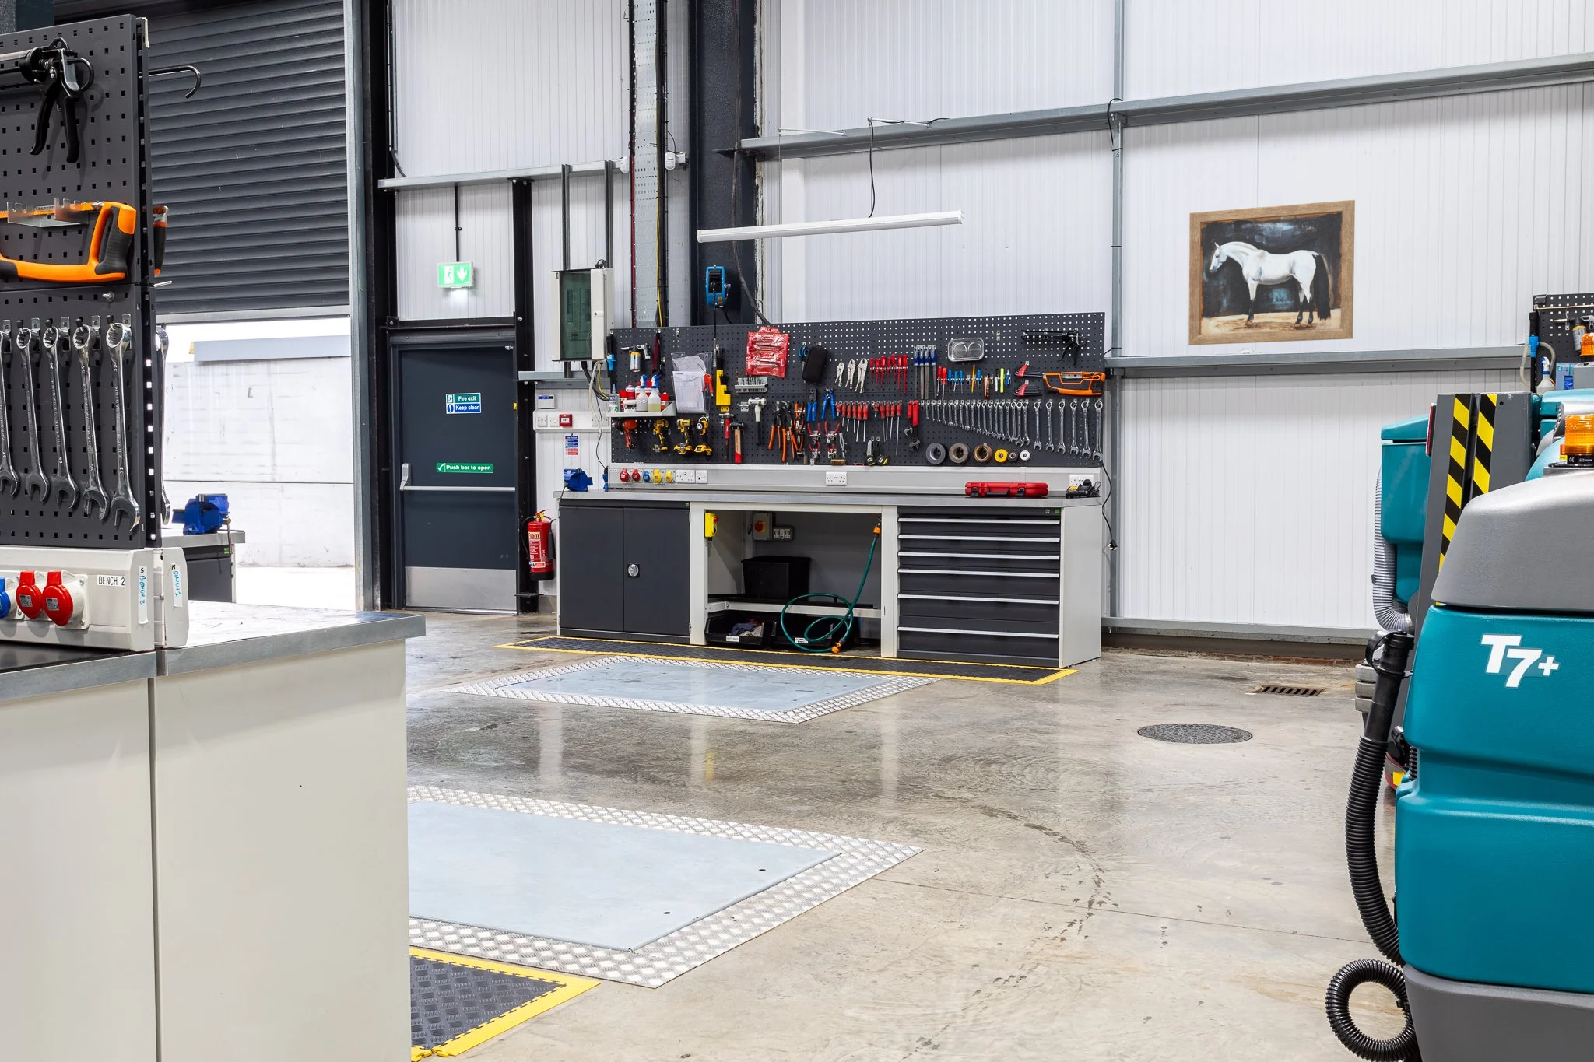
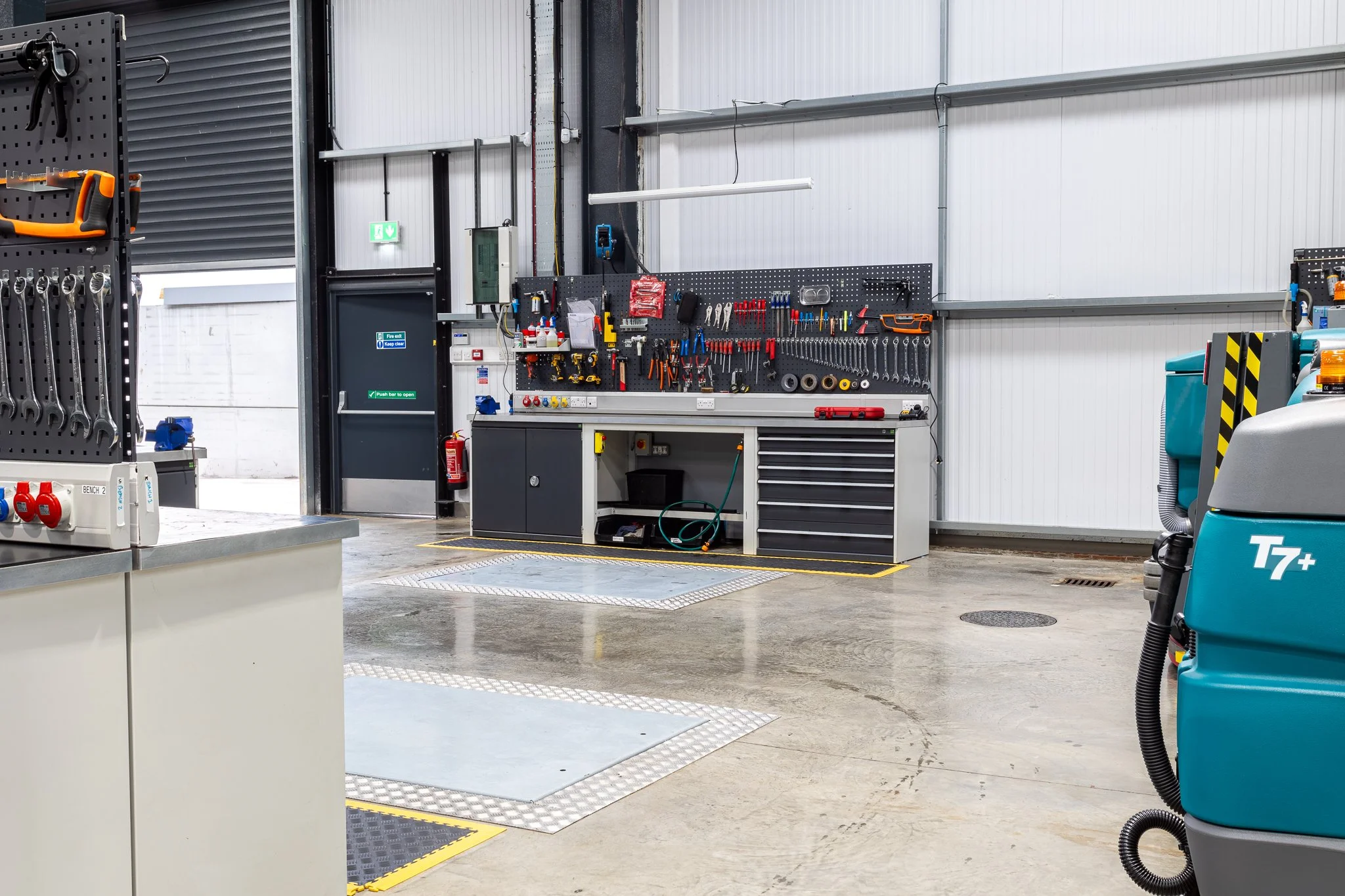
- wall art (1269, 274)
